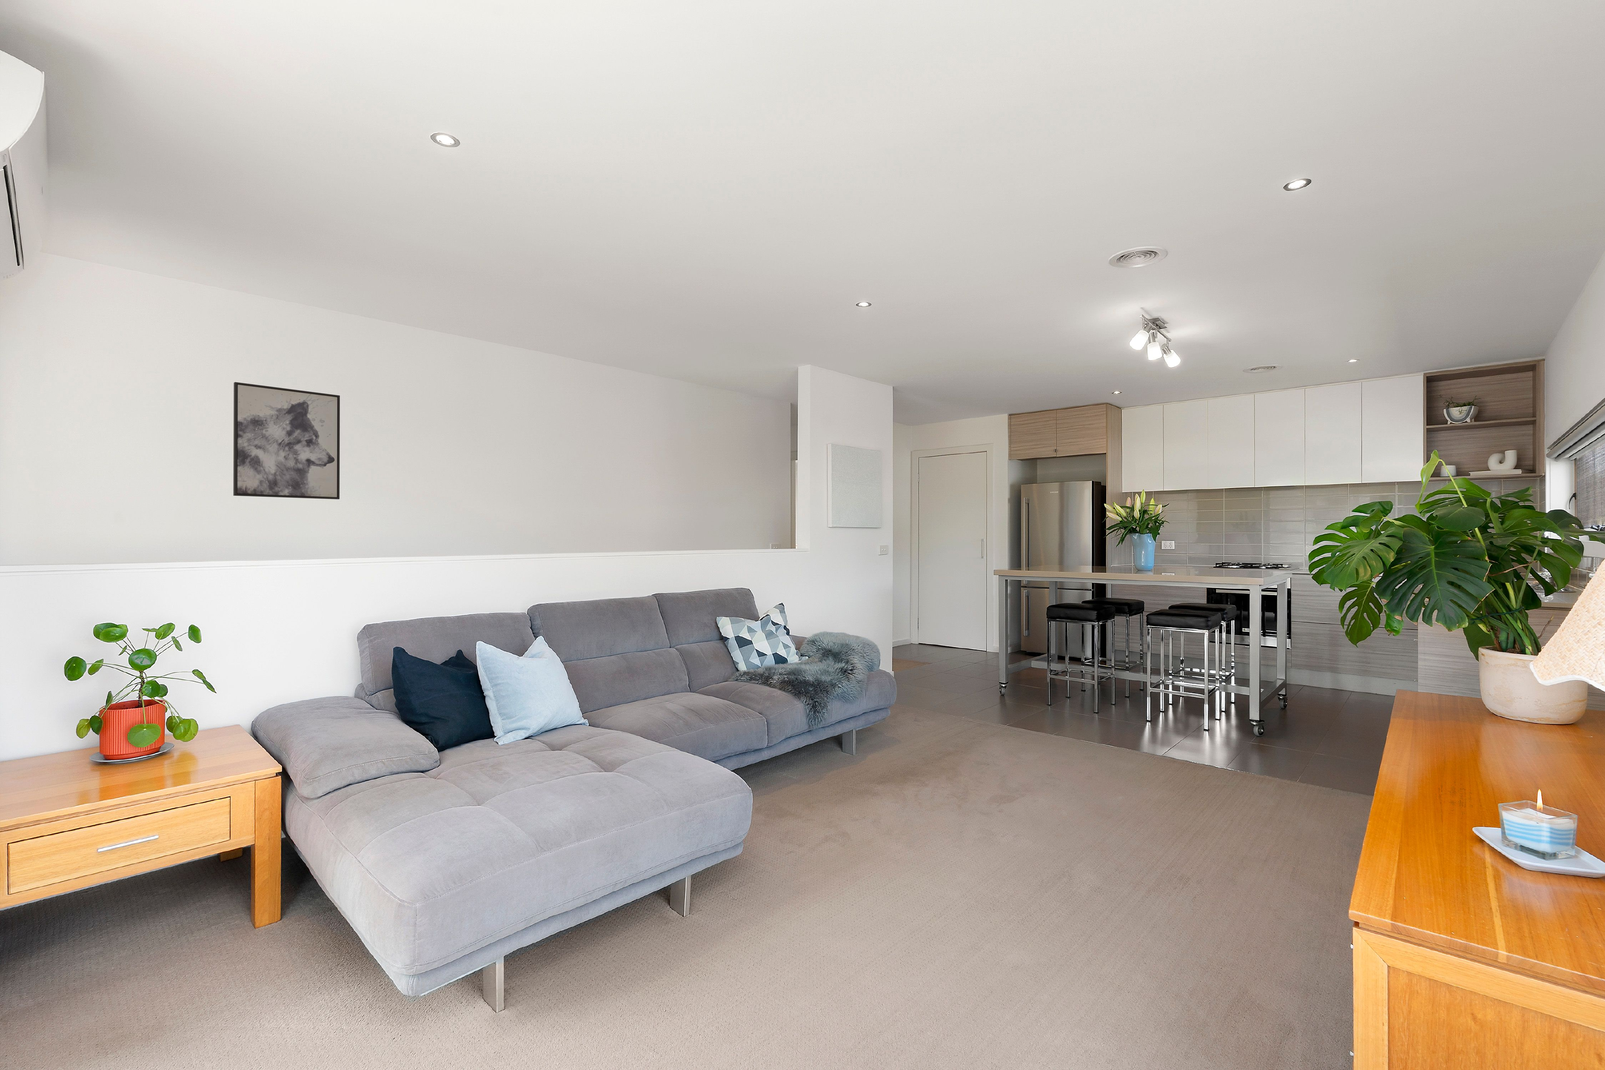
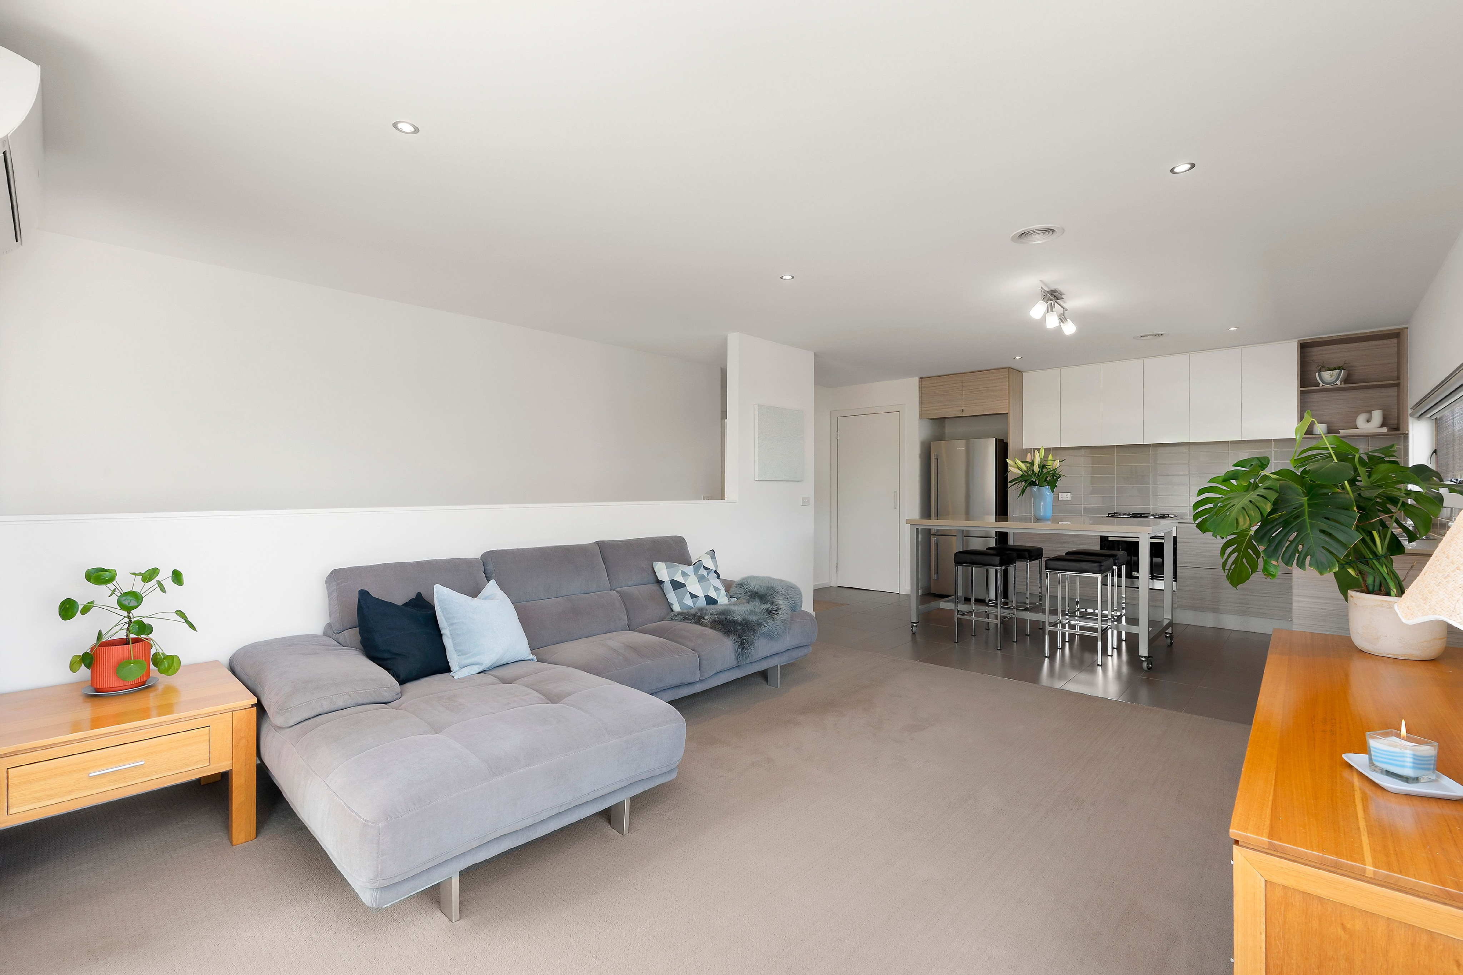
- wall art (289, 443)
